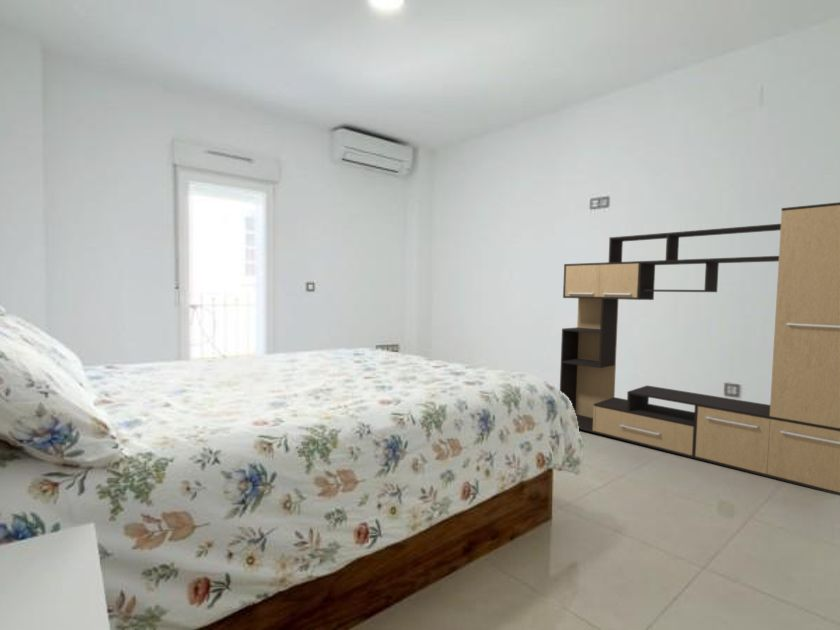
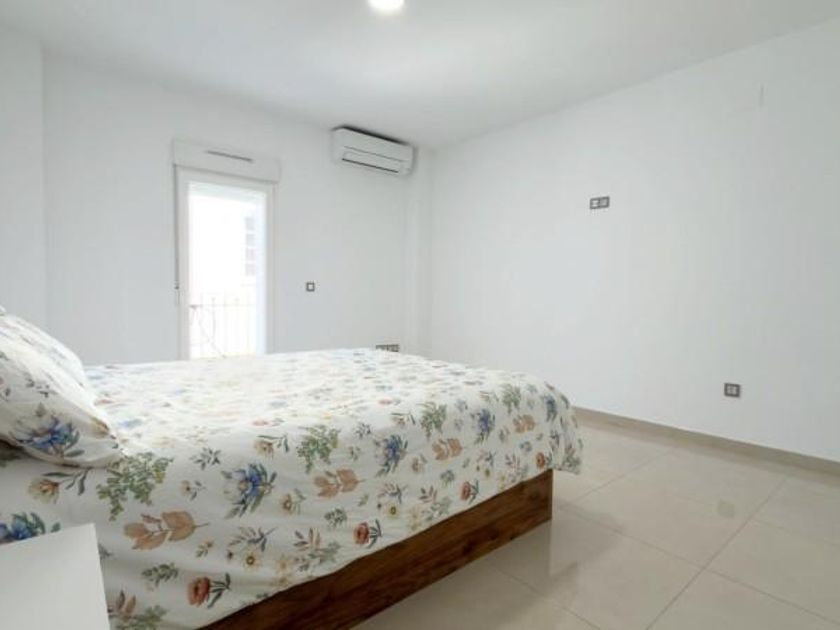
- media console (684, 291)
